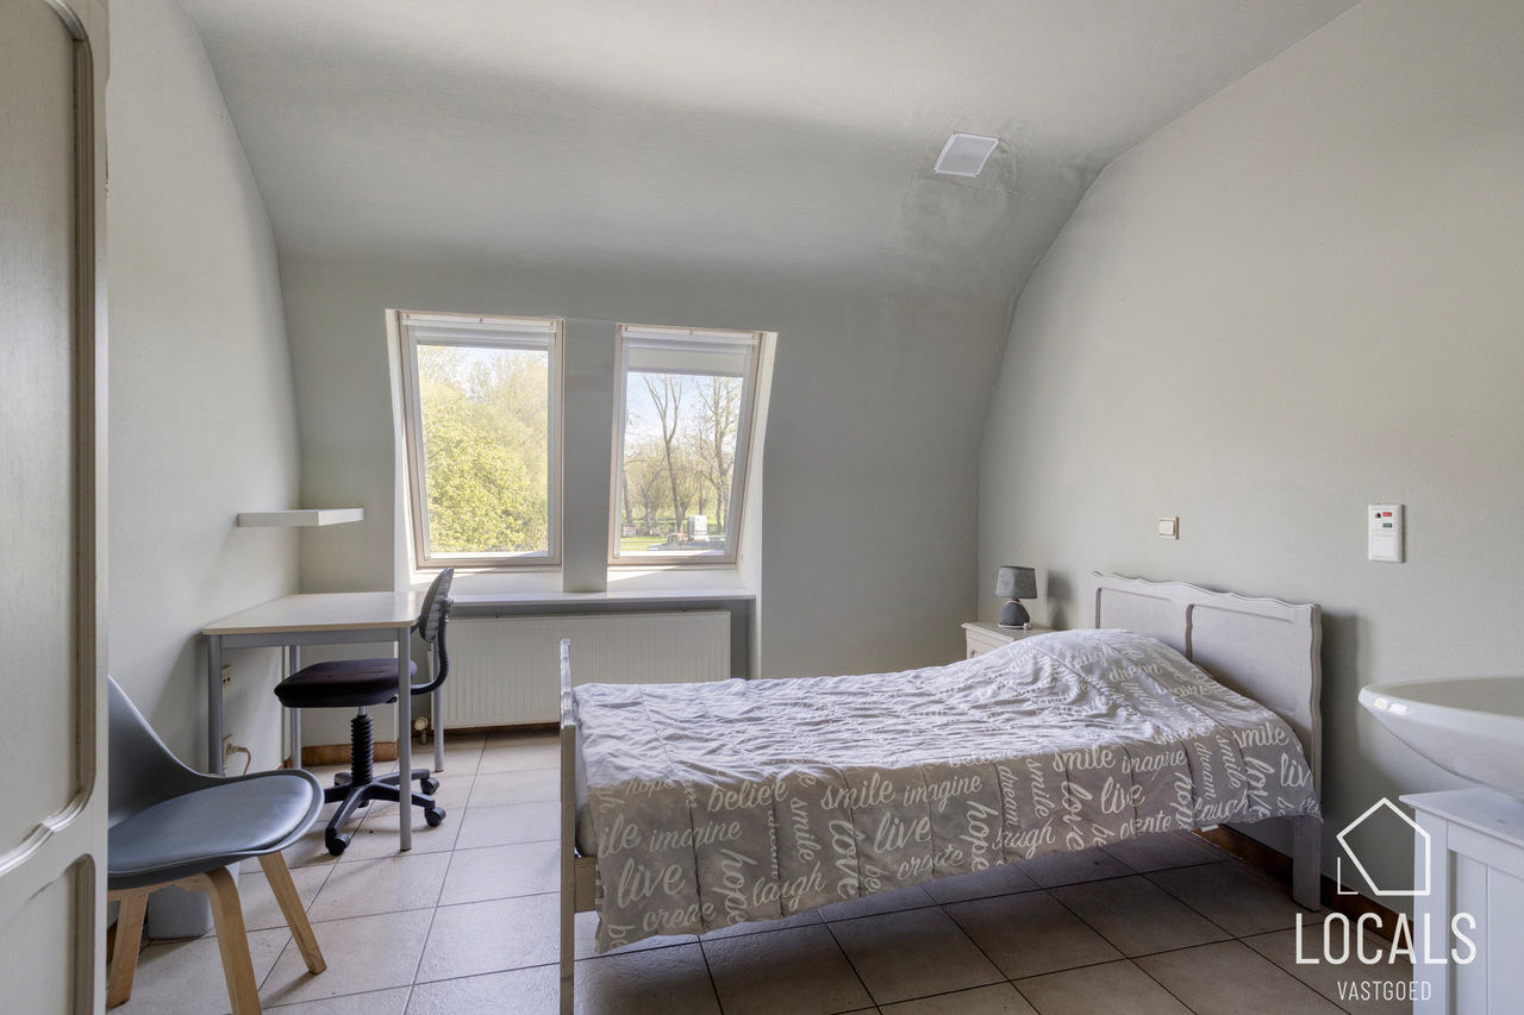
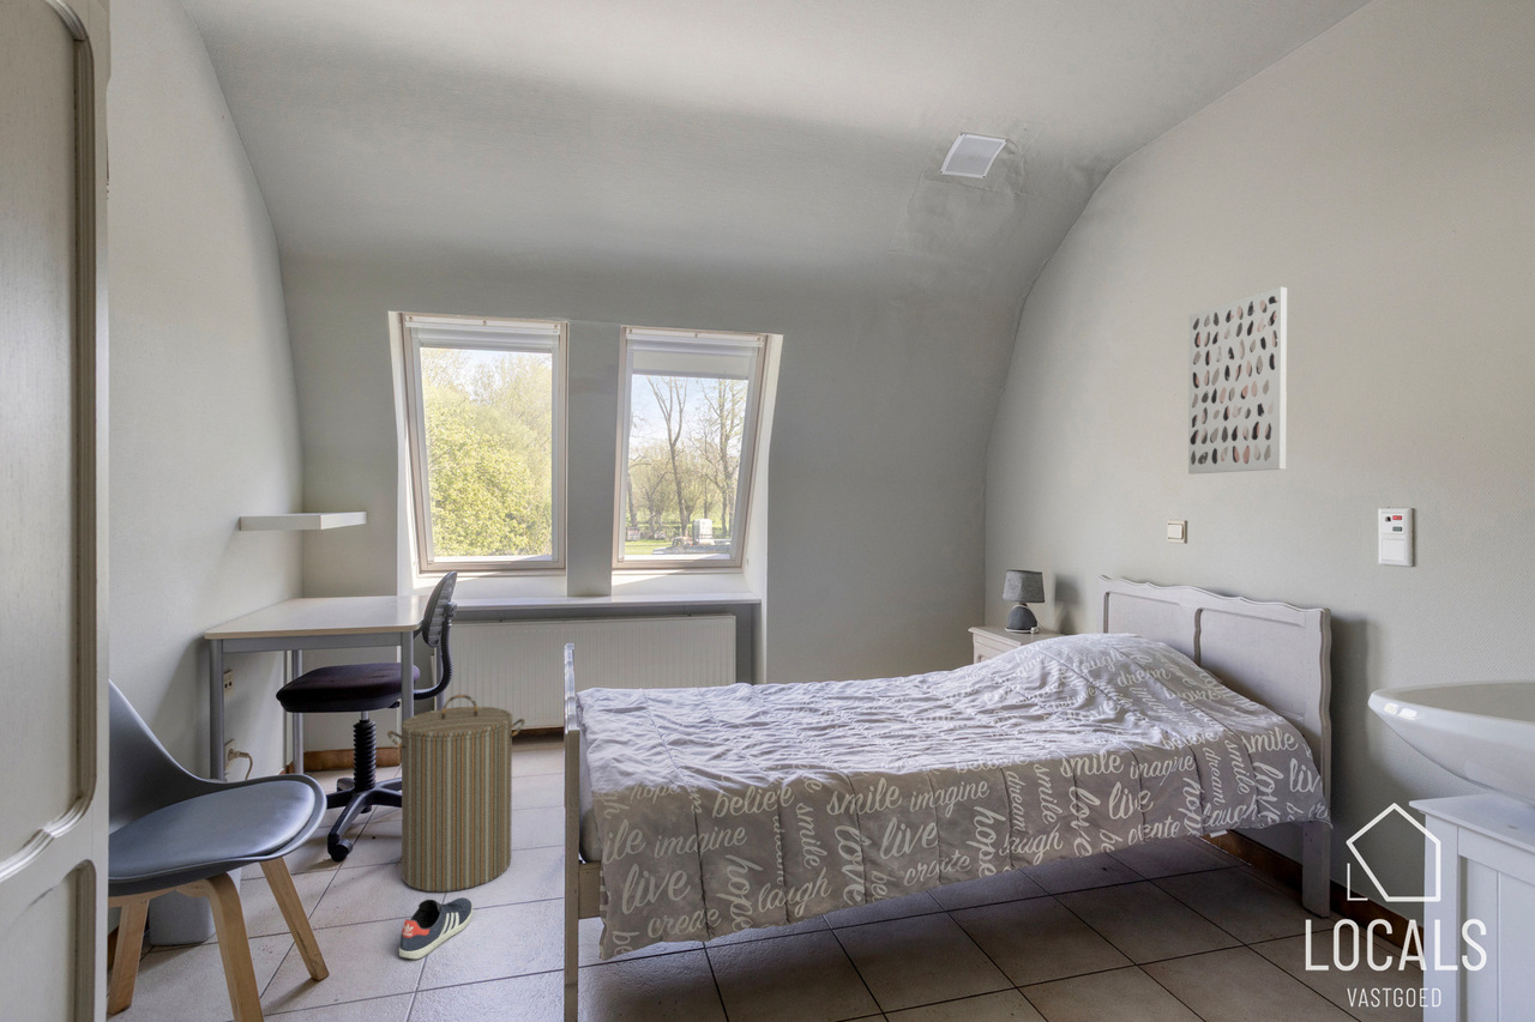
+ sneaker (439, 914)
+ wall art (1234, 386)
+ laundry hamper (457, 781)
